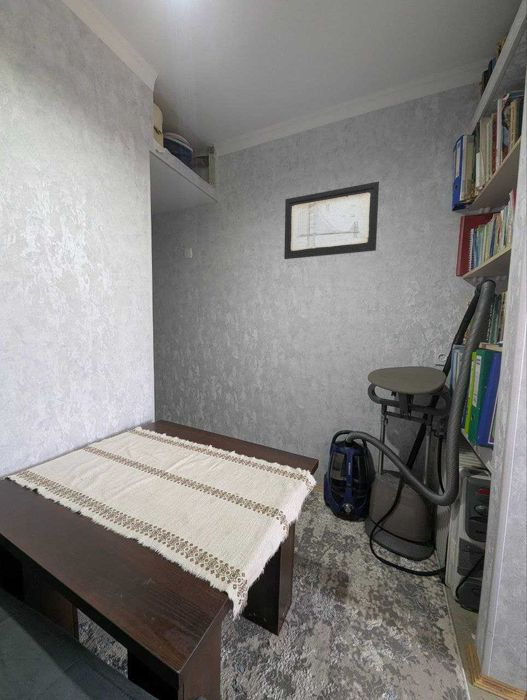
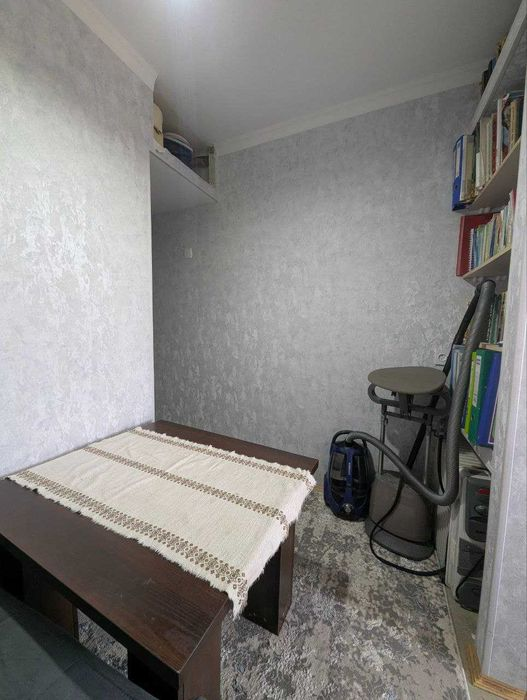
- wall art (328, 223)
